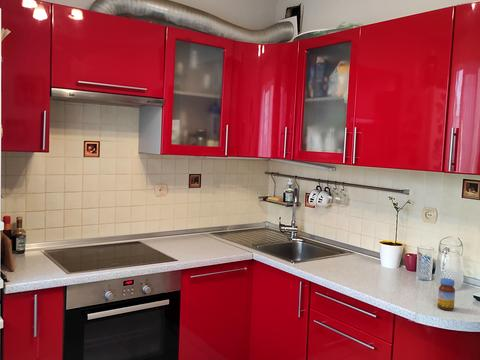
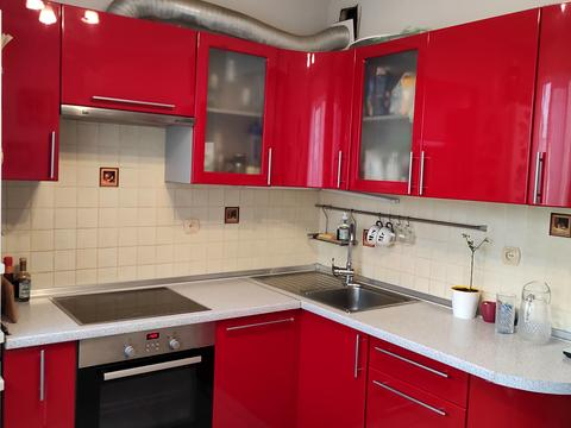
- jar (446, 293)
